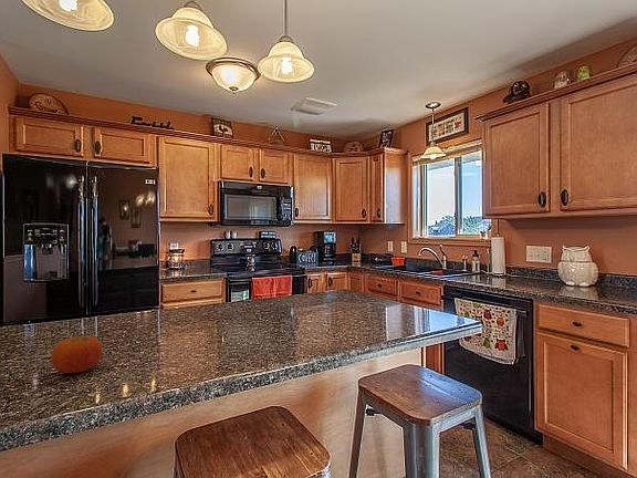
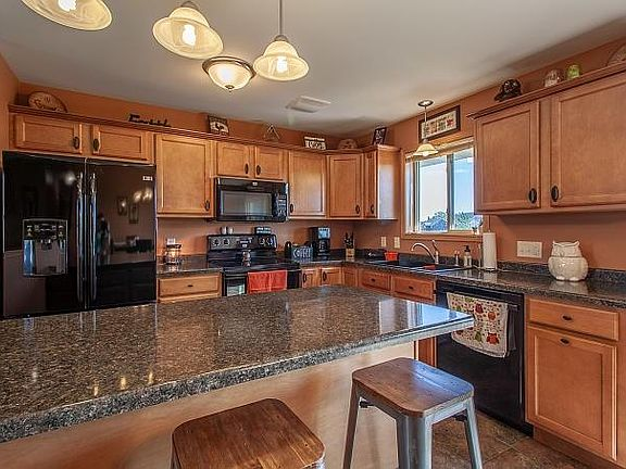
- fruit (77, 354)
